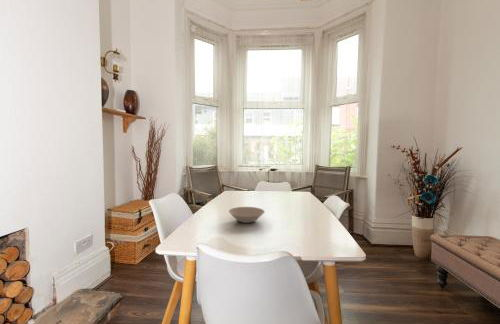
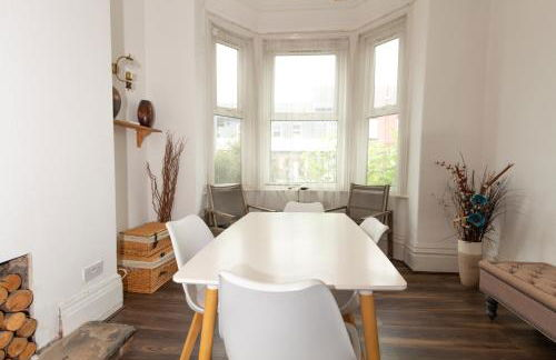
- bowl (246, 215)
